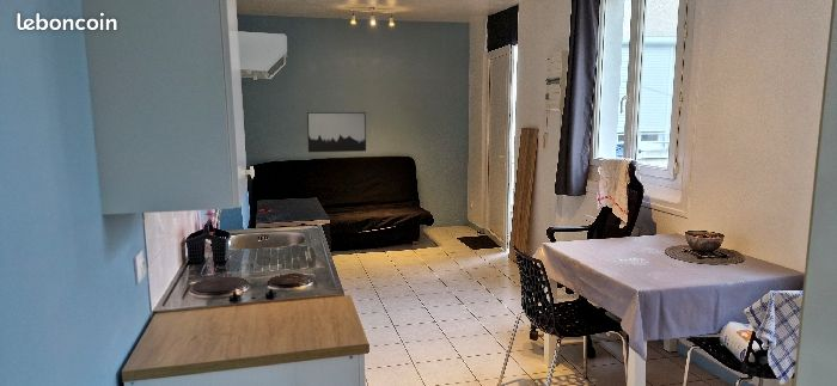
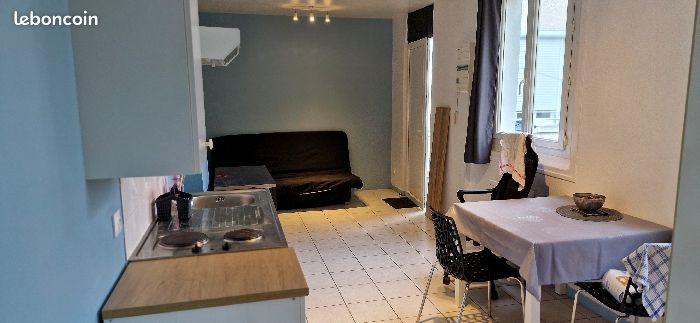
- wall art (336, 131)
